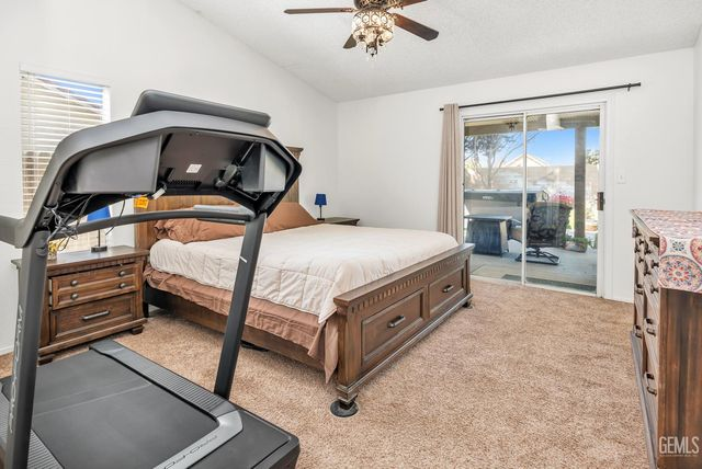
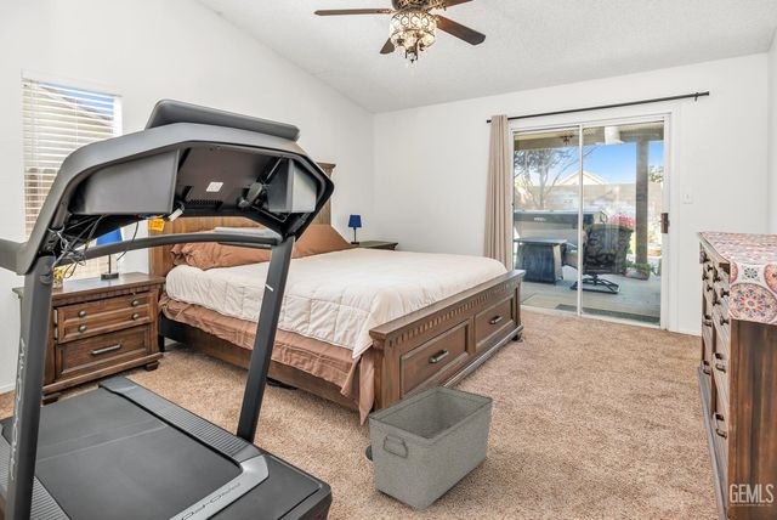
+ storage bin (433, 439)
